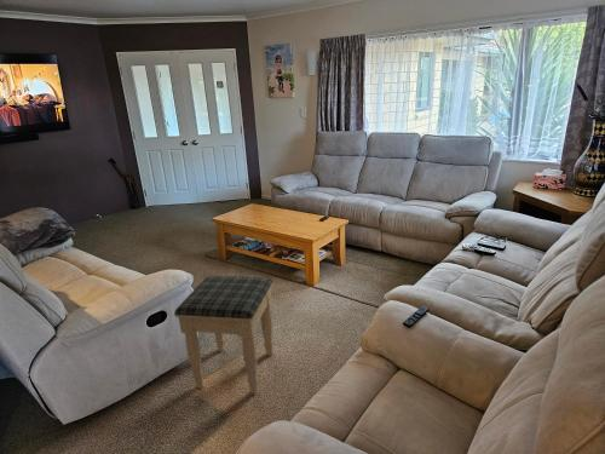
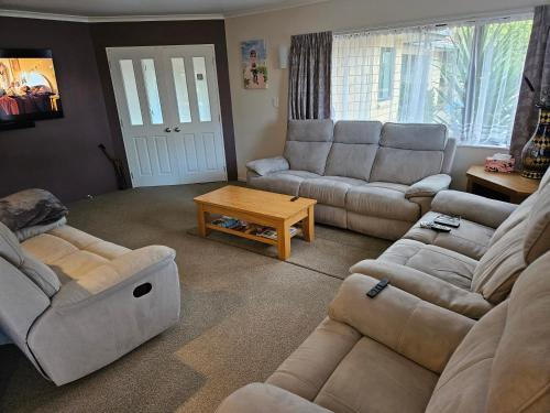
- footstool (231, 331)
